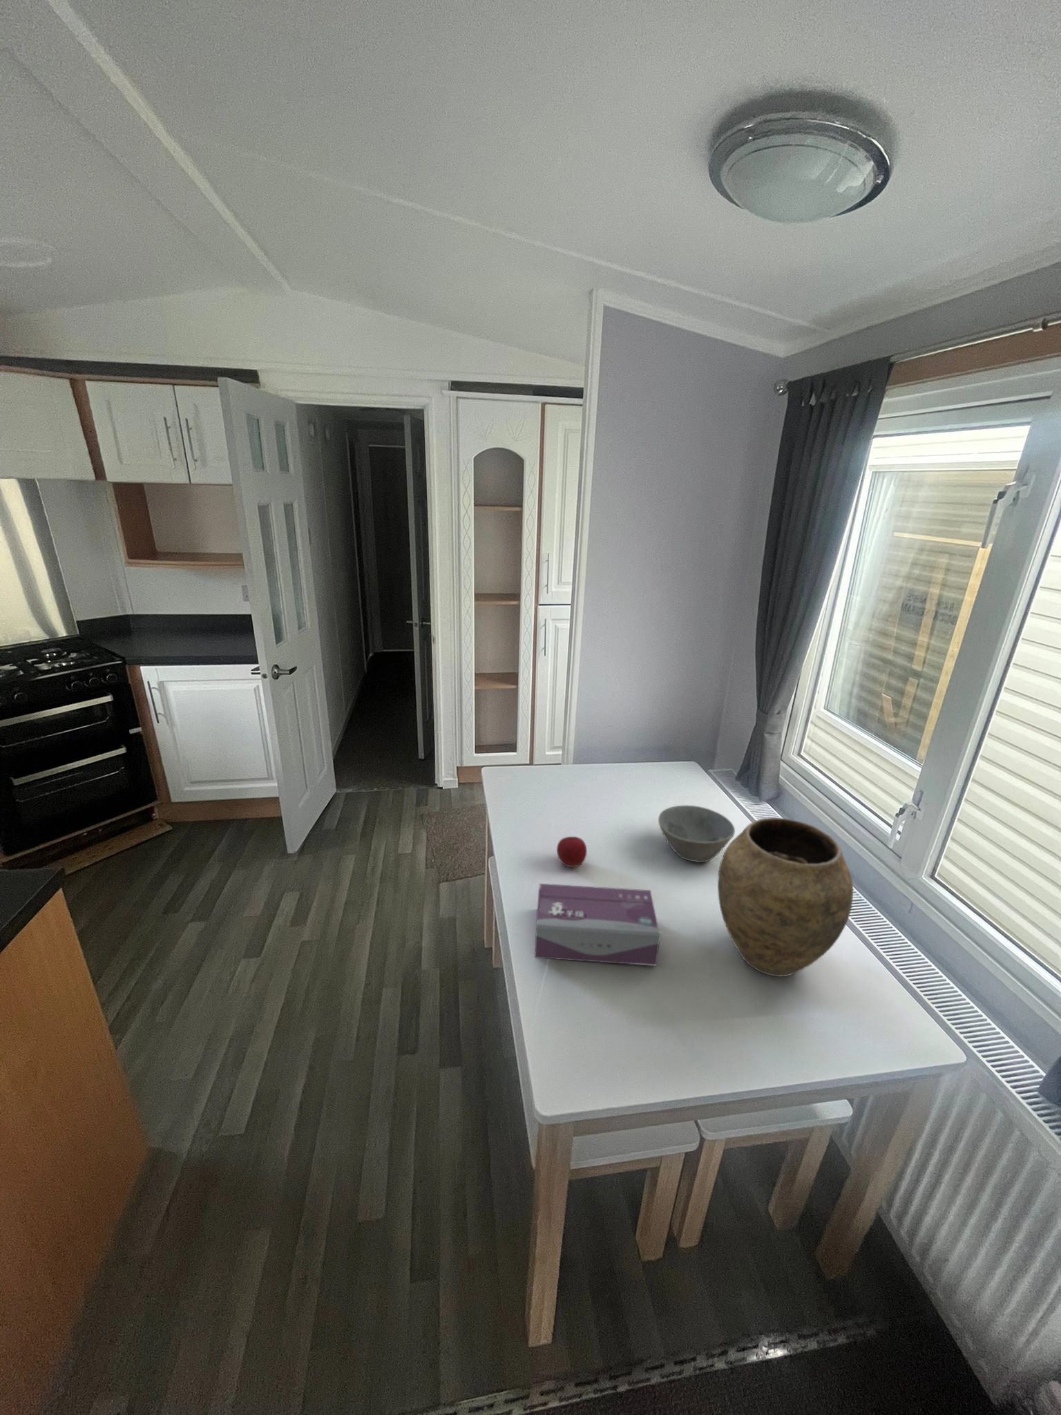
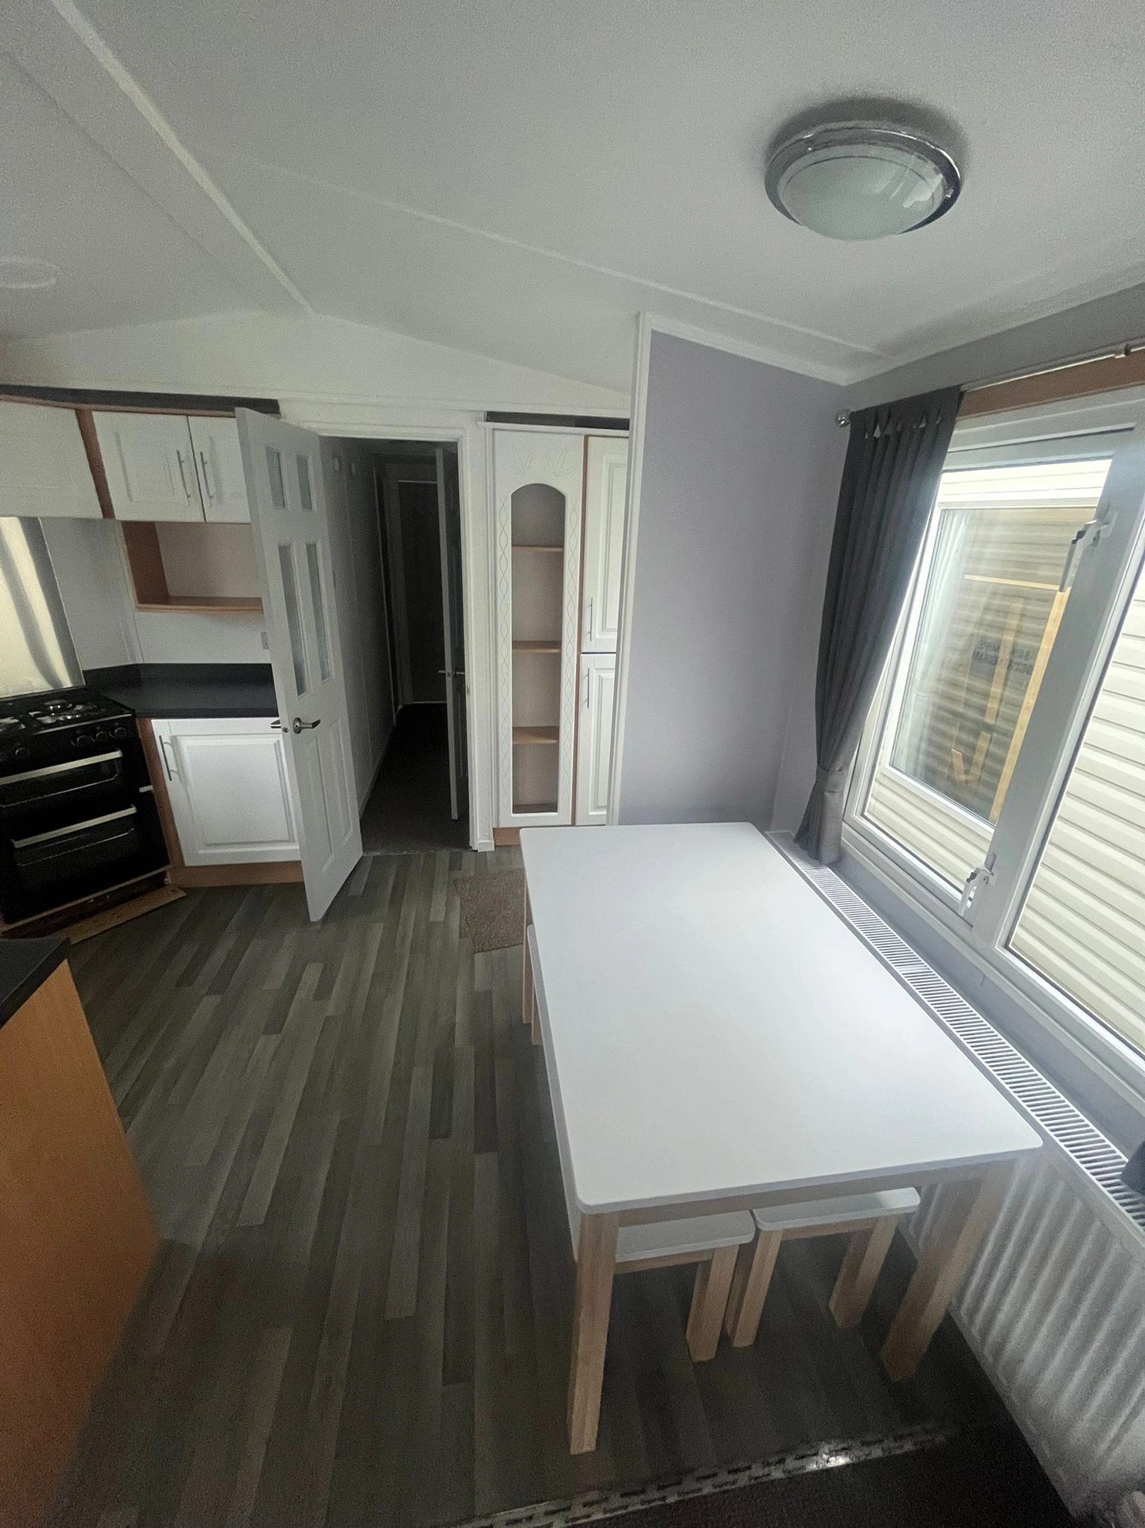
- bowl (693, 837)
- tissue box (595, 921)
- apple (572, 850)
- vase (779, 899)
